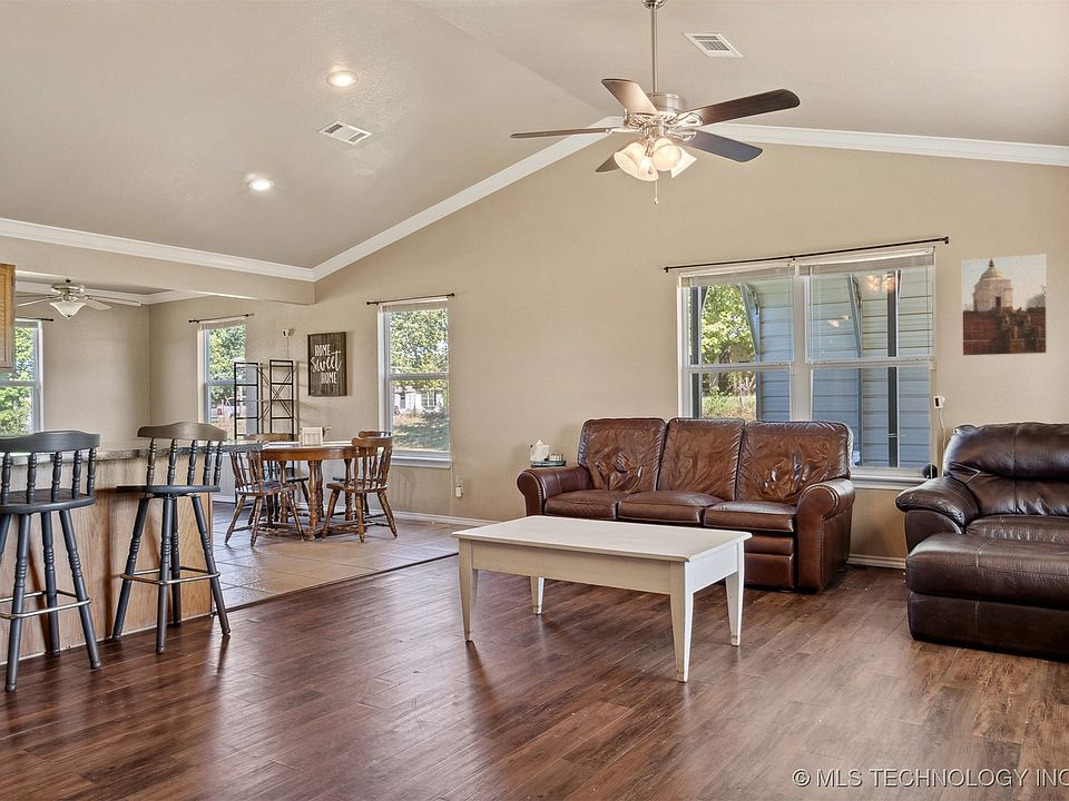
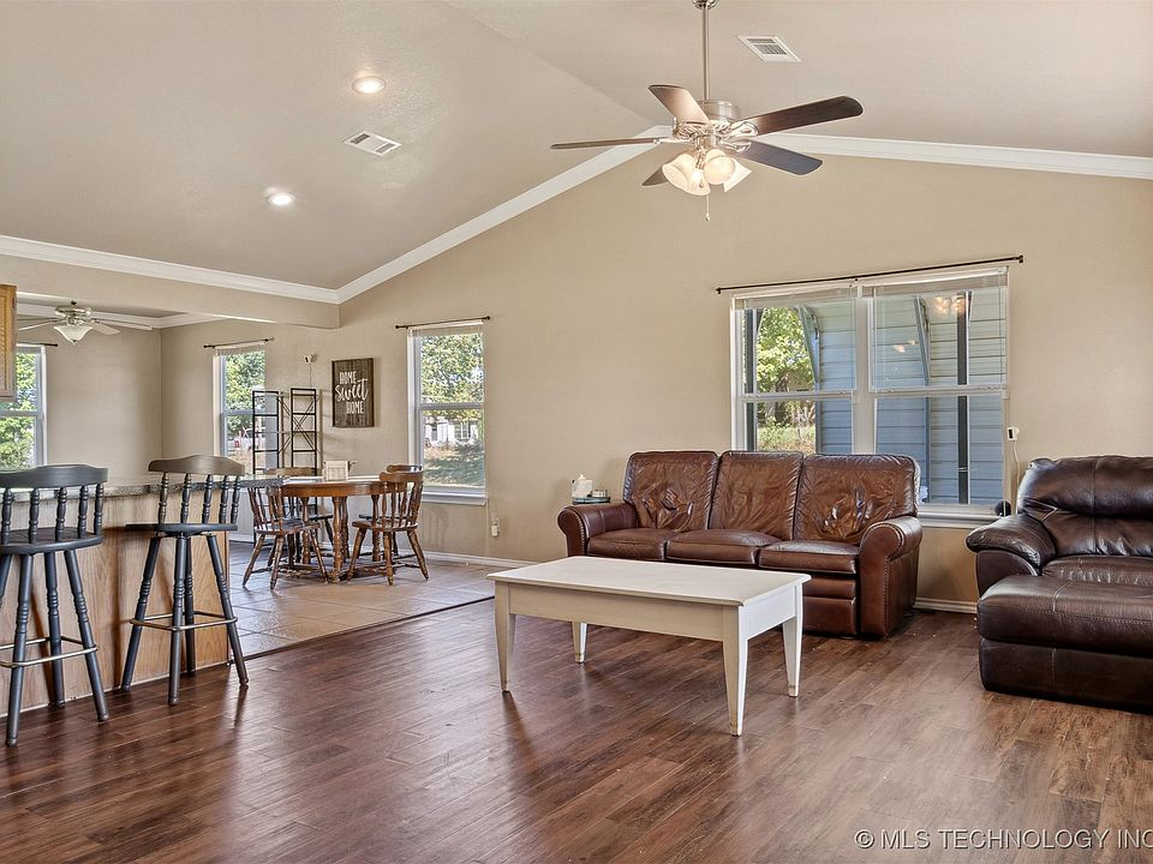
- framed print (1003, 306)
